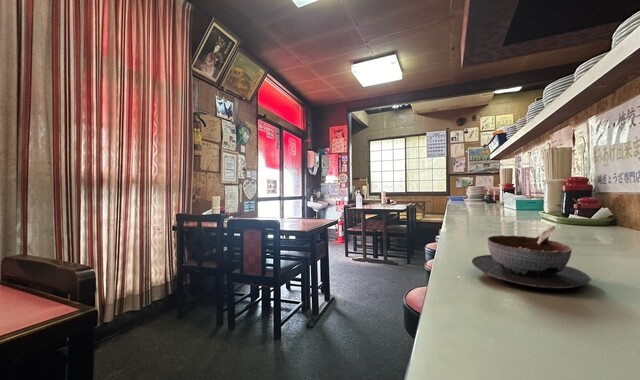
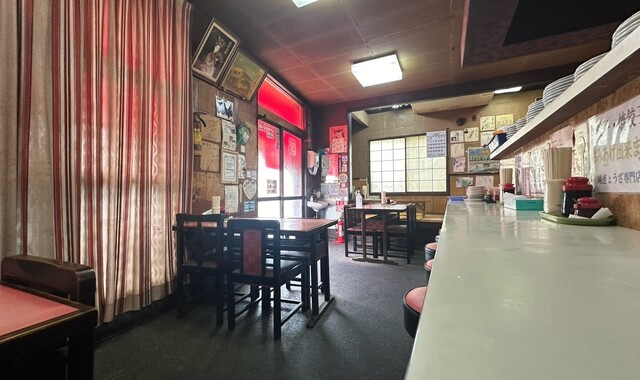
- soup bowl (528, 252)
